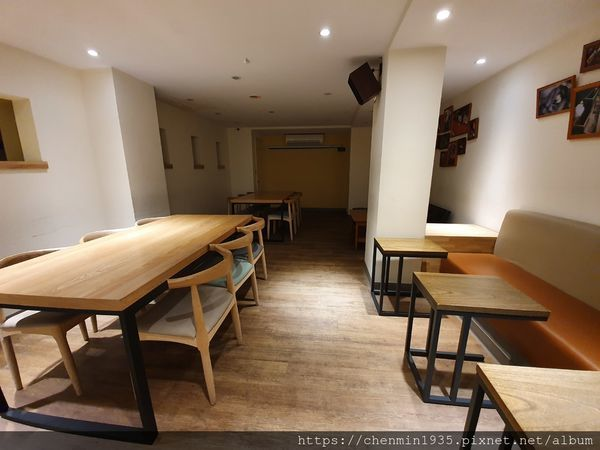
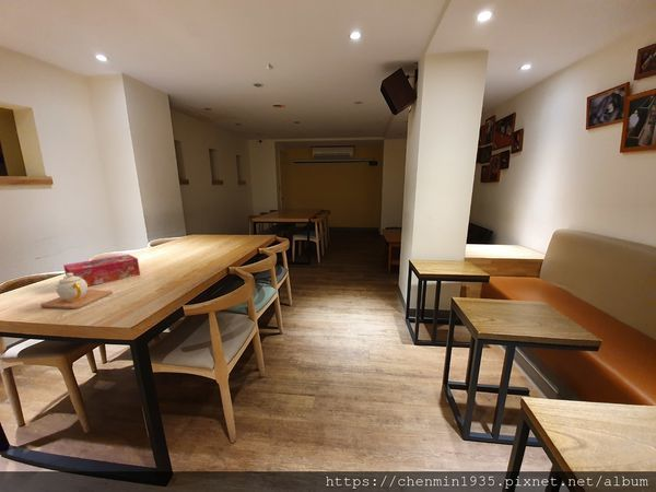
+ tissue box (103, 270)
+ teapot (75, 285)
